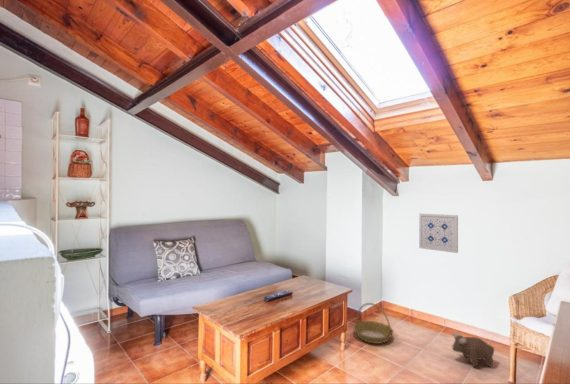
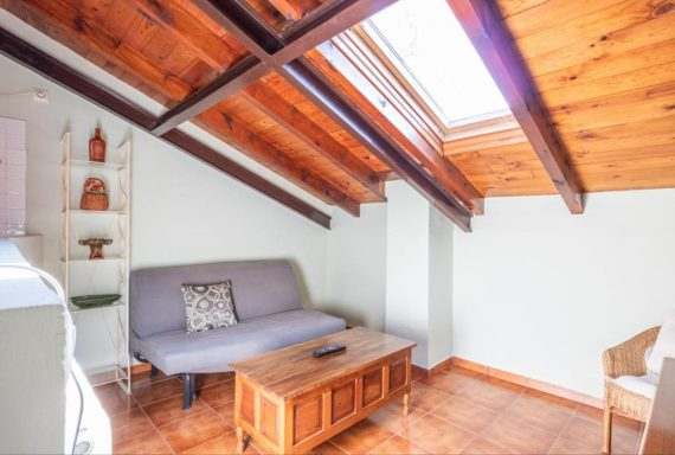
- plush toy (472, 349)
- basket (373, 321)
- wall art (437, 232)
